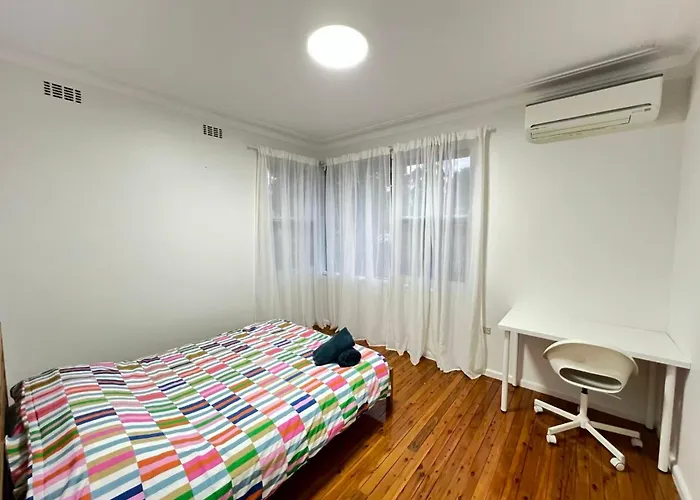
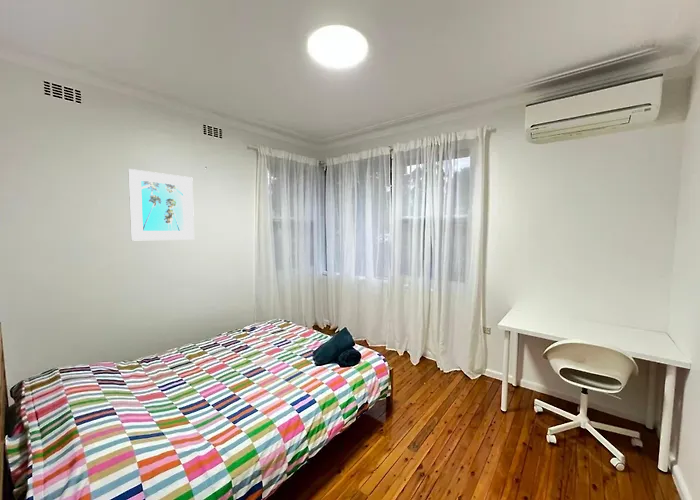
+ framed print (163, 207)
